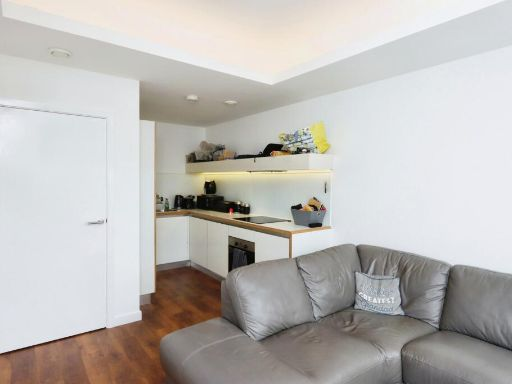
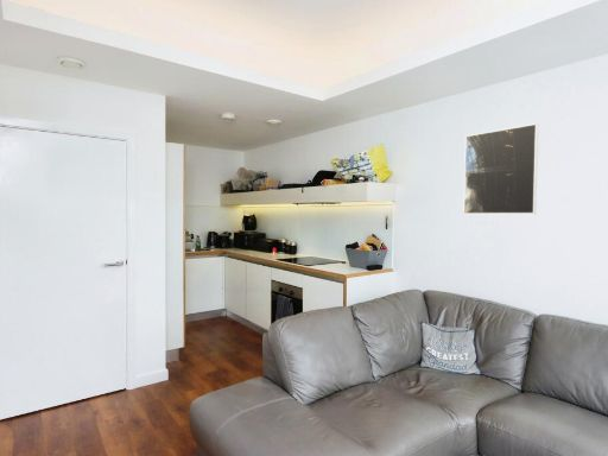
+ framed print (498, 172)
